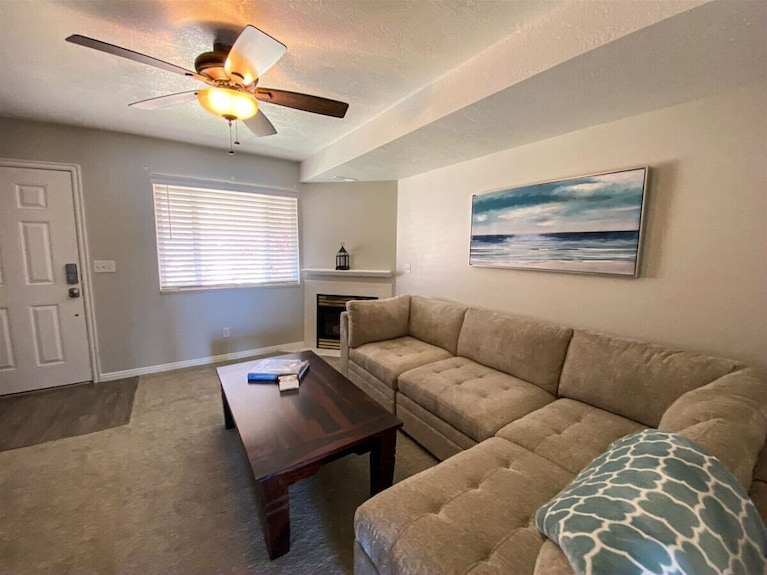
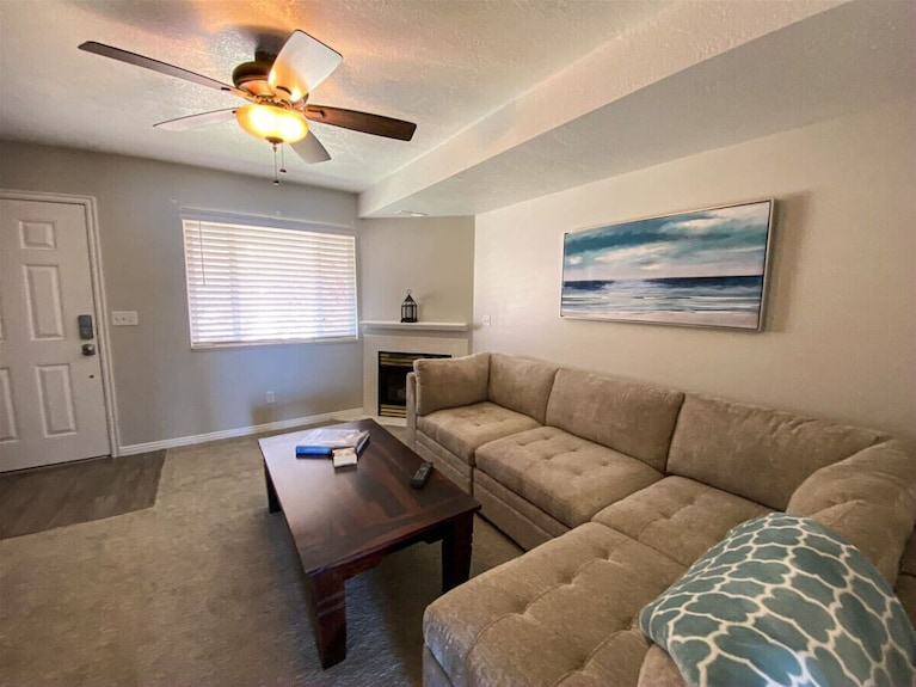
+ remote control (422, 473)
